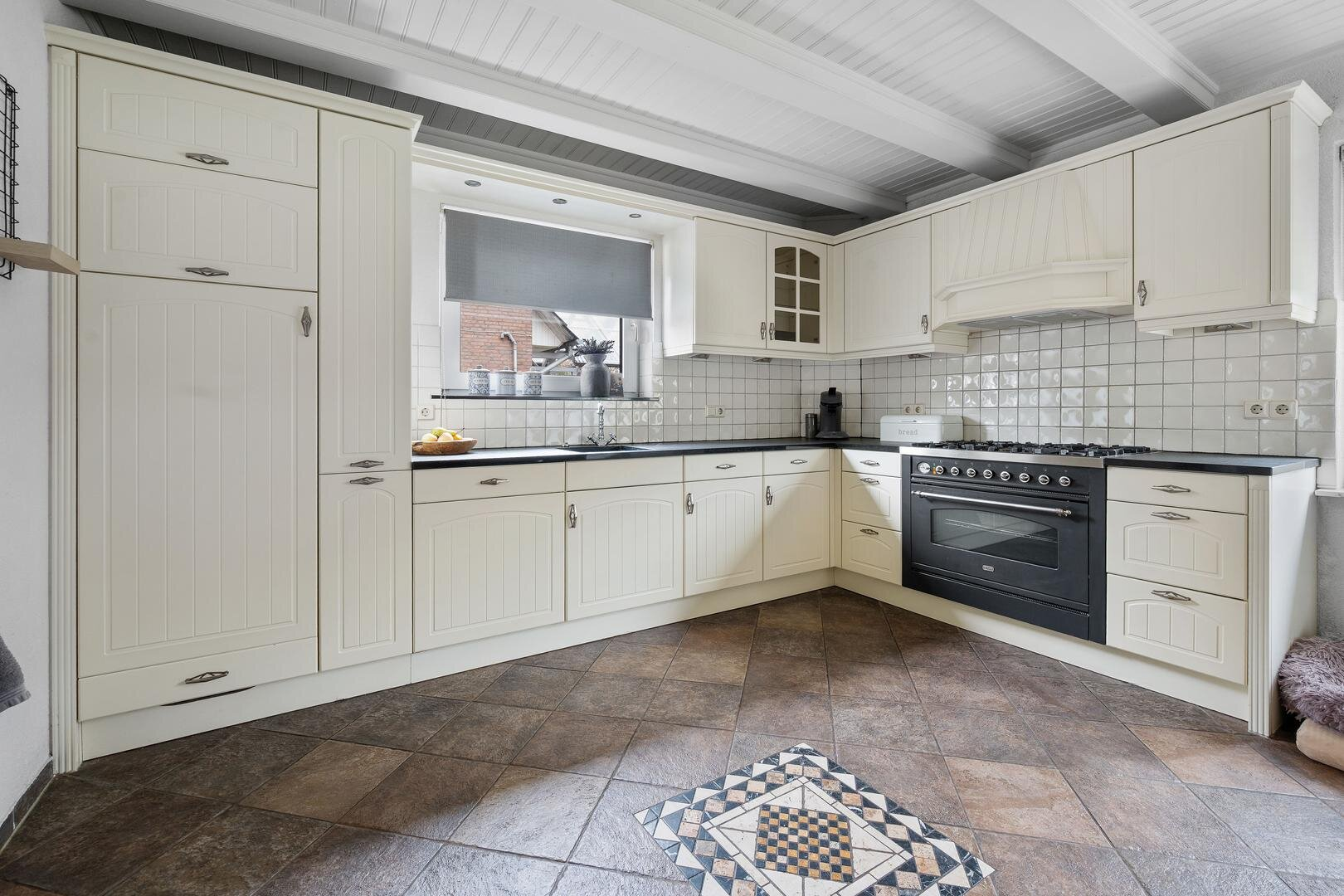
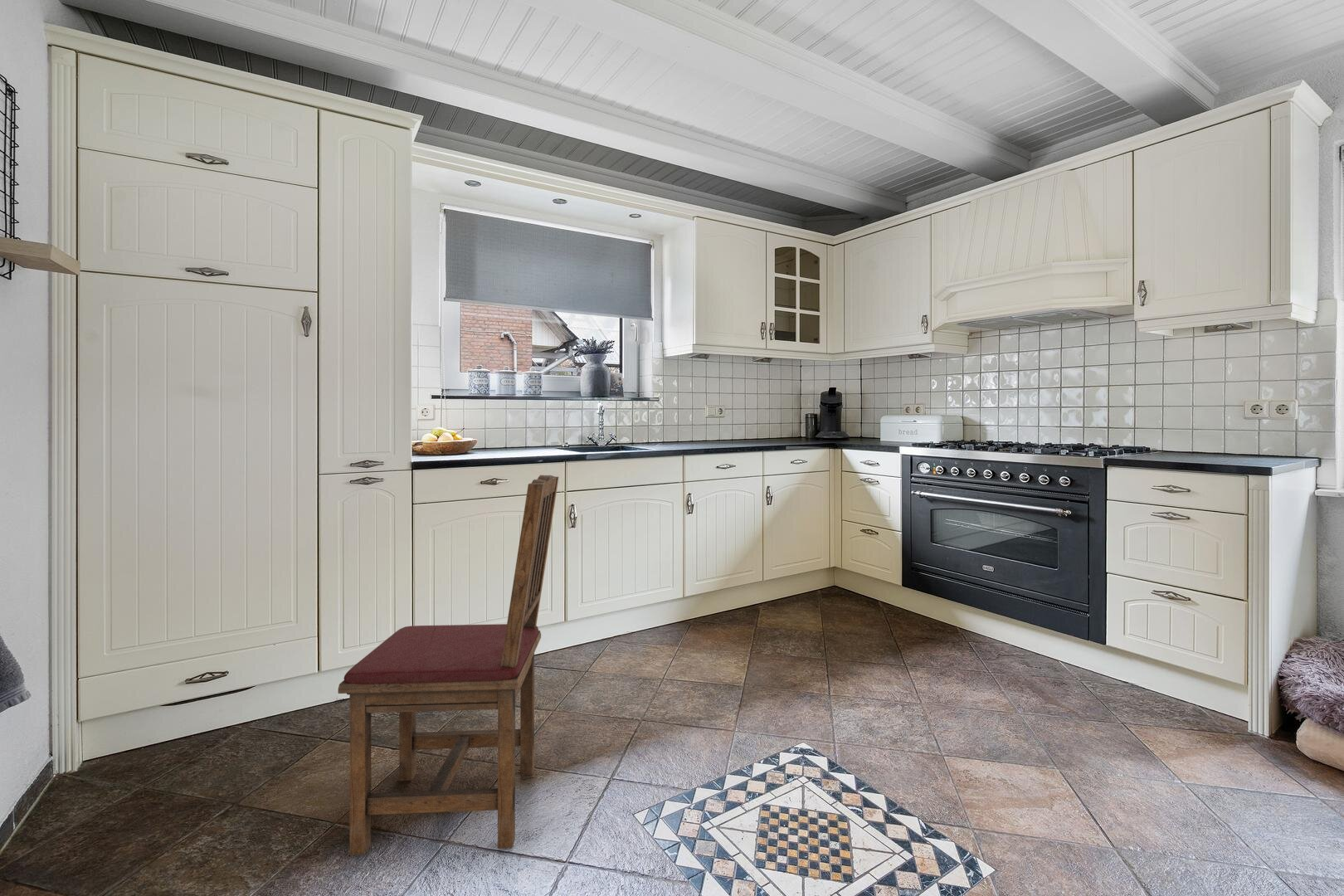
+ dining chair (462, 641)
